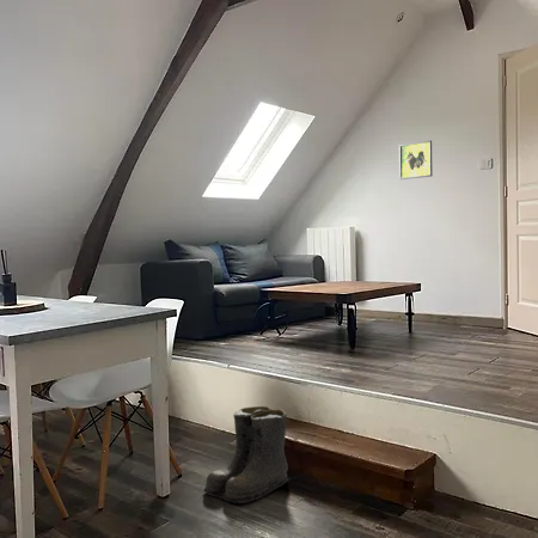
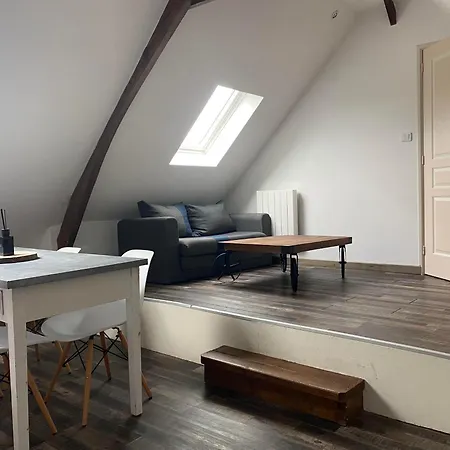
- boots (246, 451)
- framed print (415, 160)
